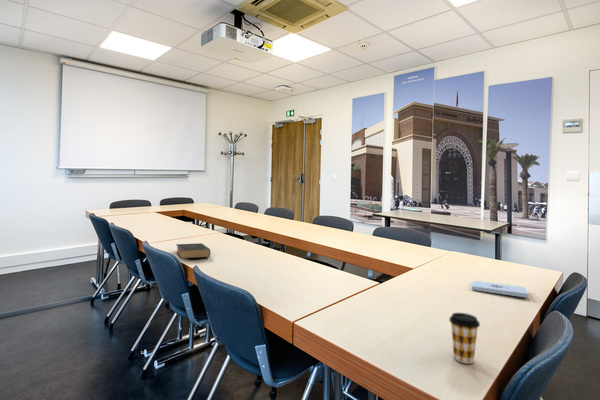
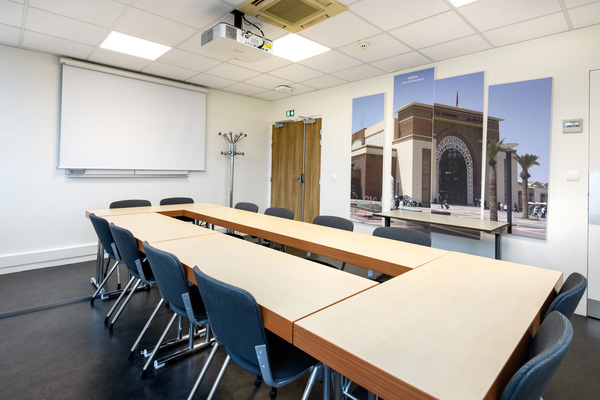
- book (192, 250)
- notepad (498, 288)
- coffee cup (463, 337)
